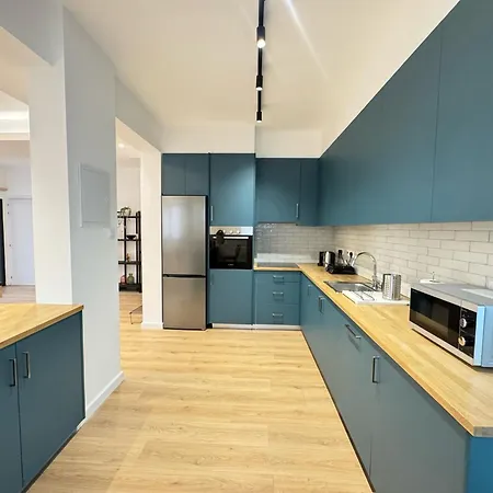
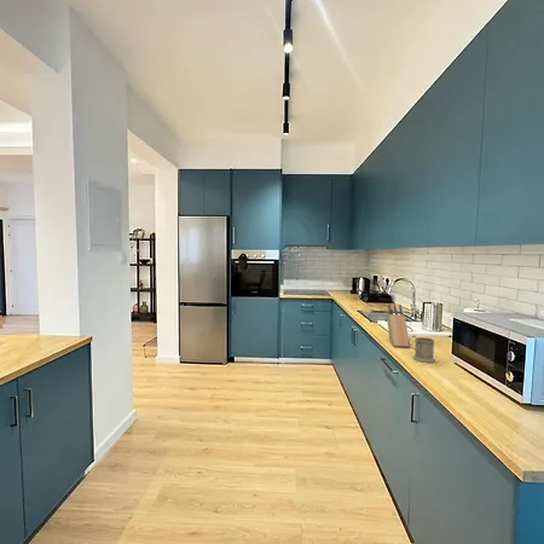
+ knife block (398, 324)
+ mug (419, 347)
